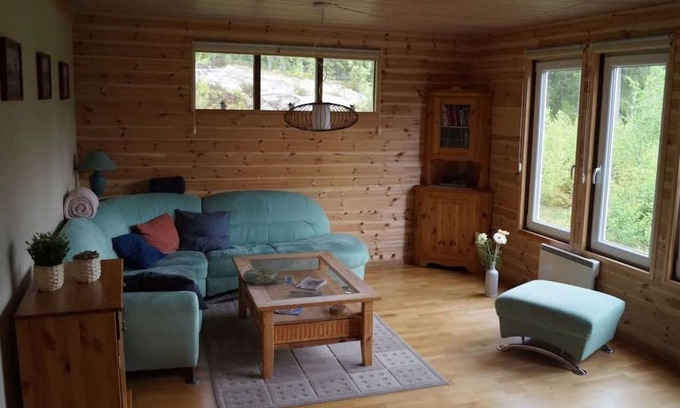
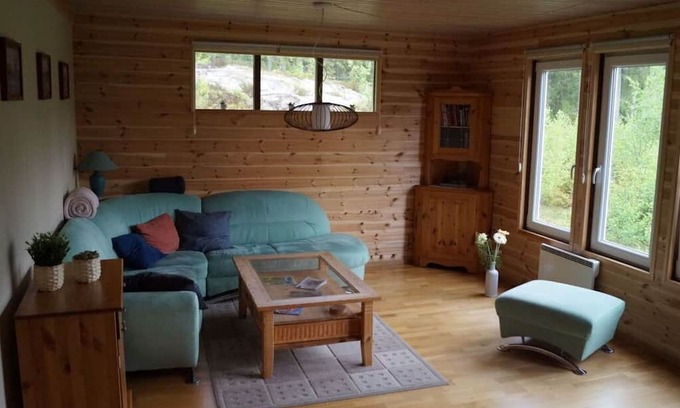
- decorative bowl (260, 275)
